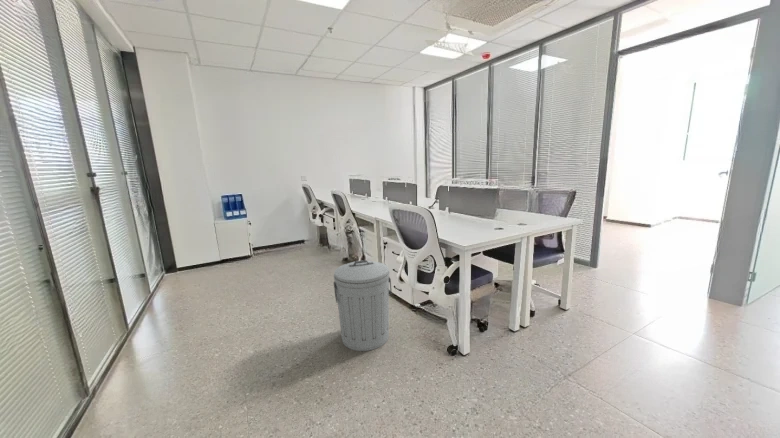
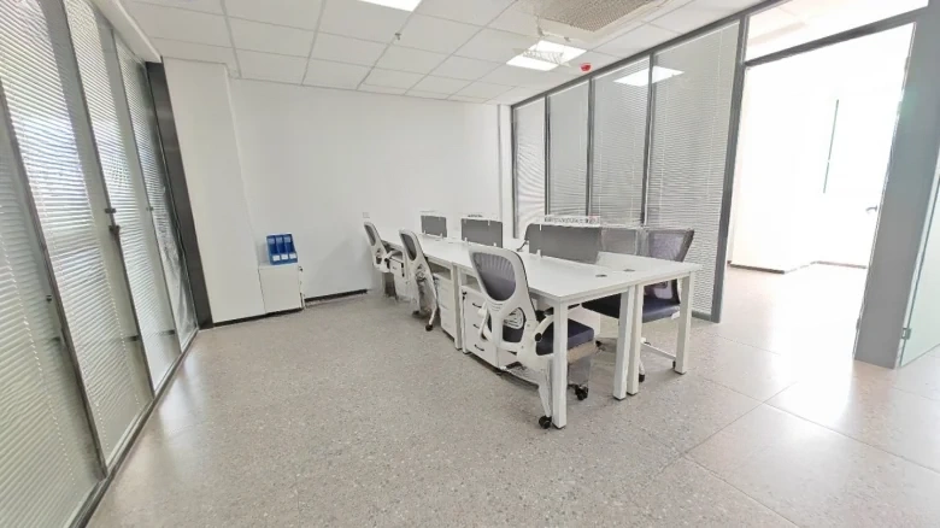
- trash can (363, 299)
